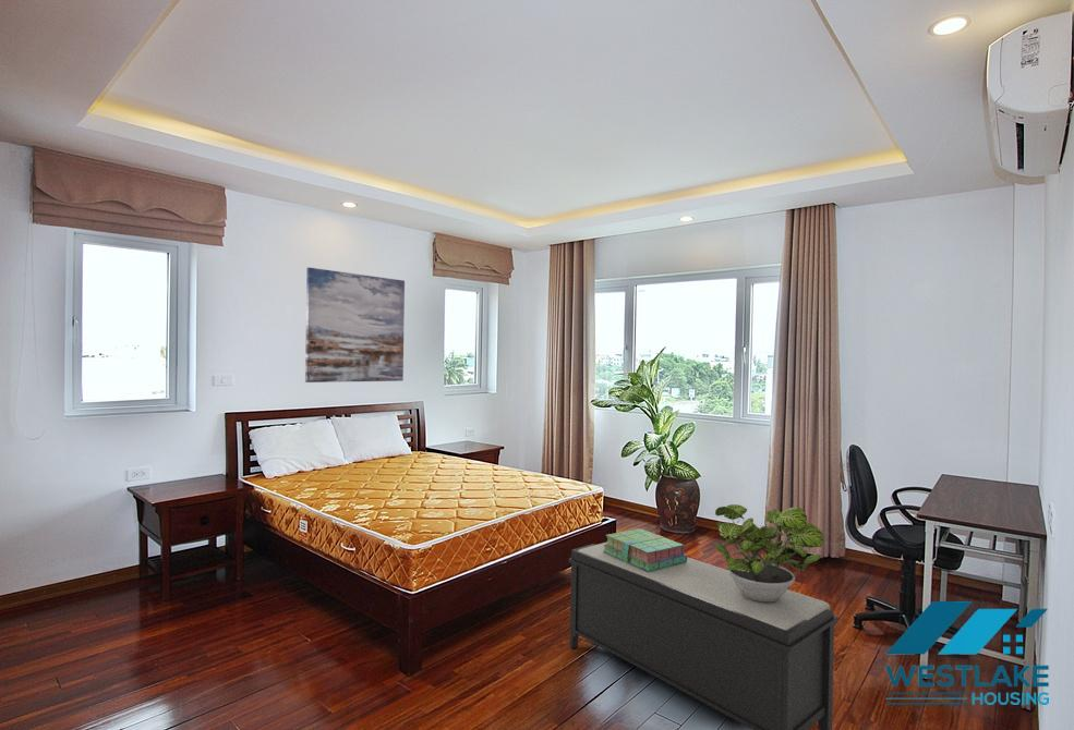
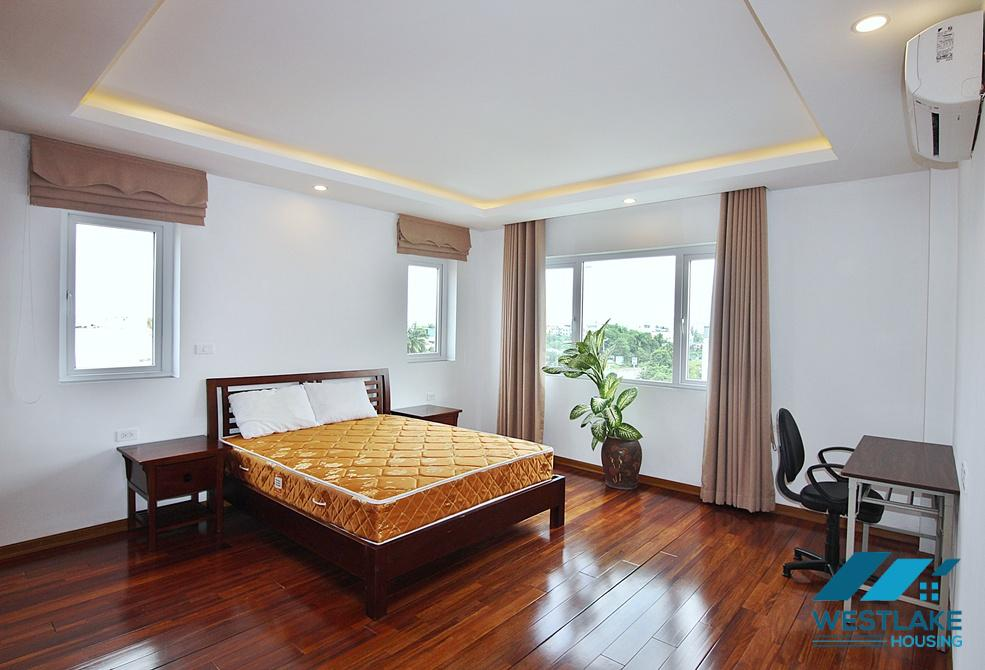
- bench (686, 629)
- potted plant (763, 548)
- stack of books (643, 547)
- wall art (358, 328)
